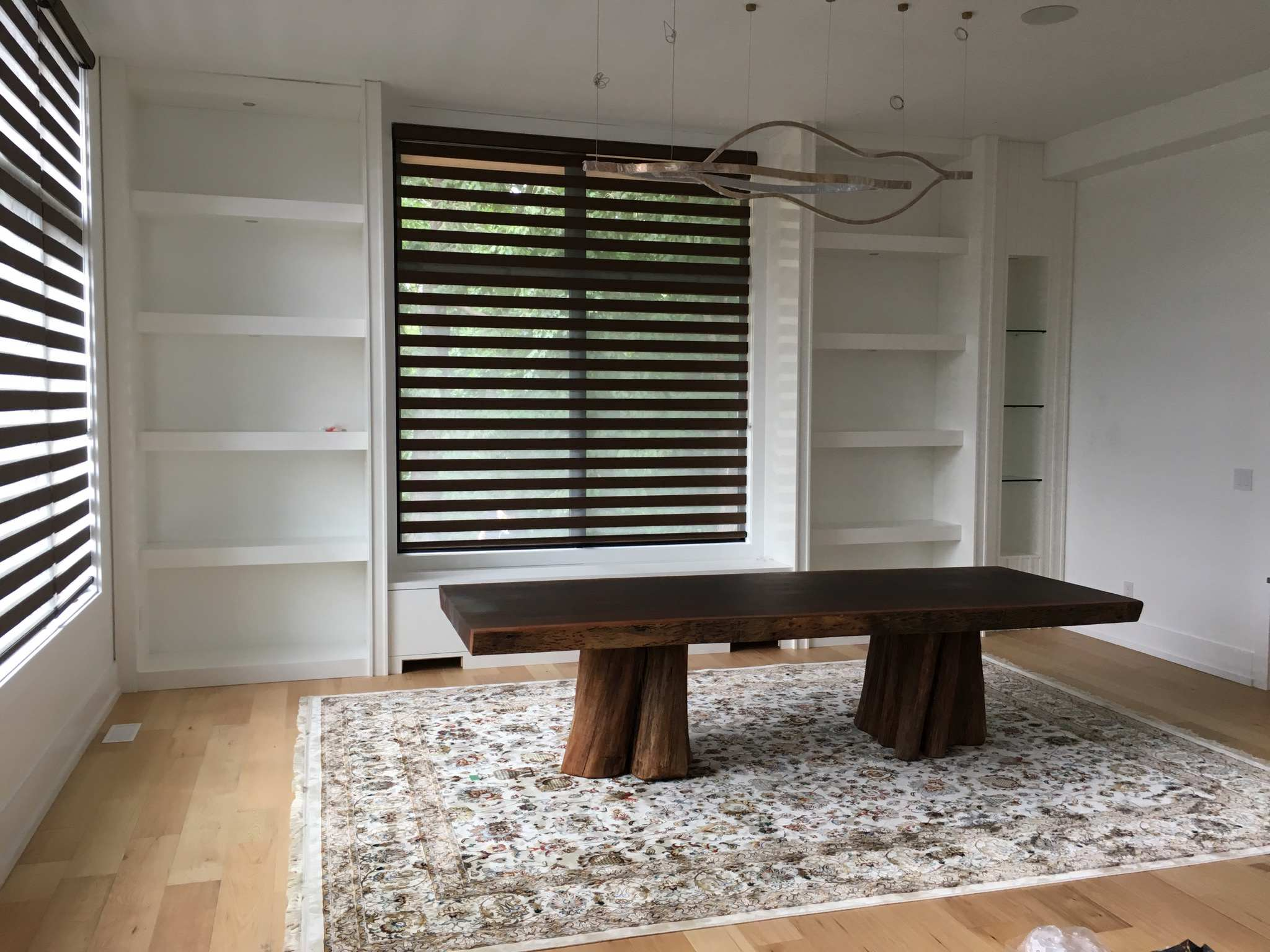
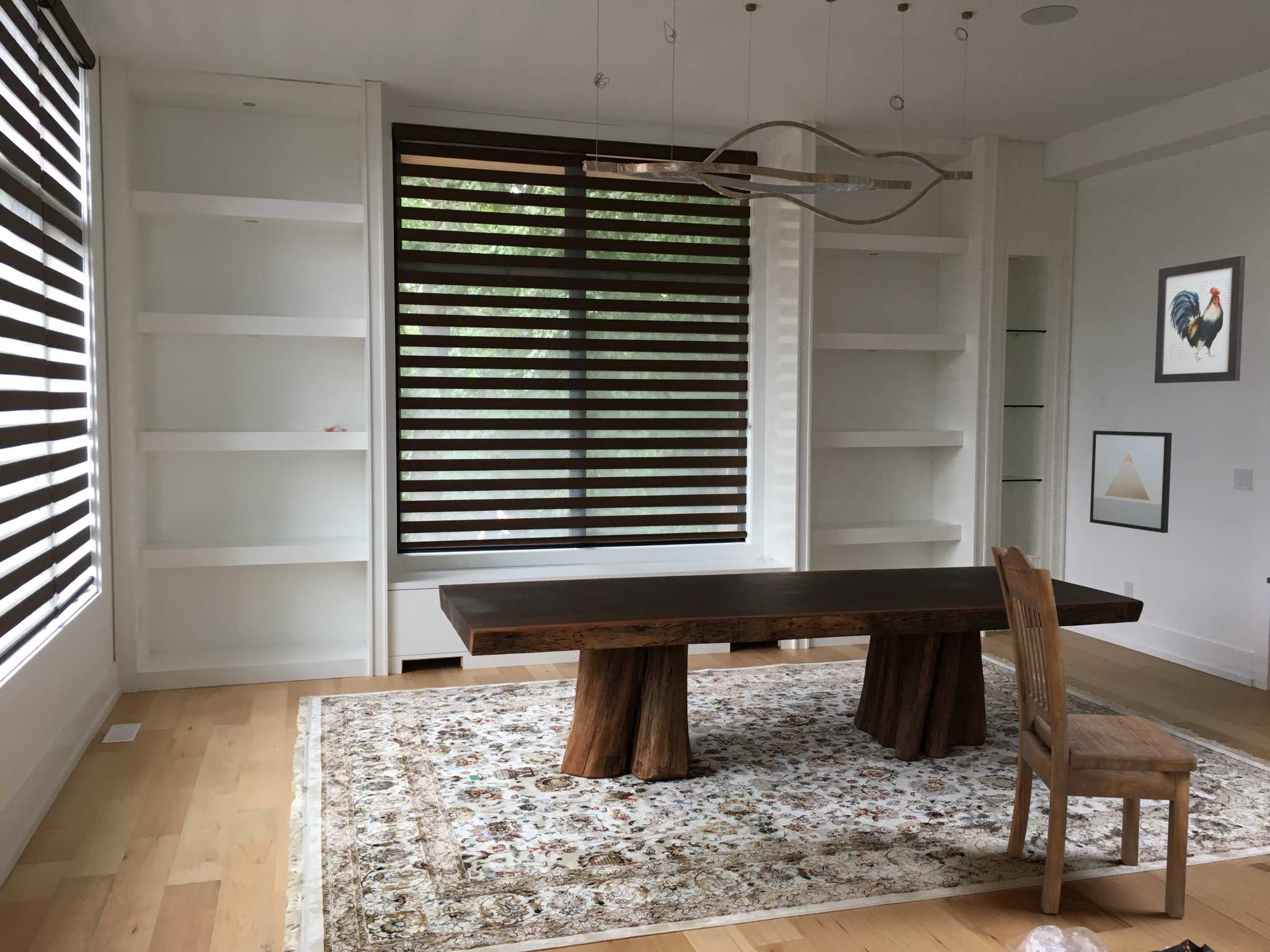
+ dining chair (1090, 717)
+ wall art (1197, 322)
+ wall art (1129, 479)
